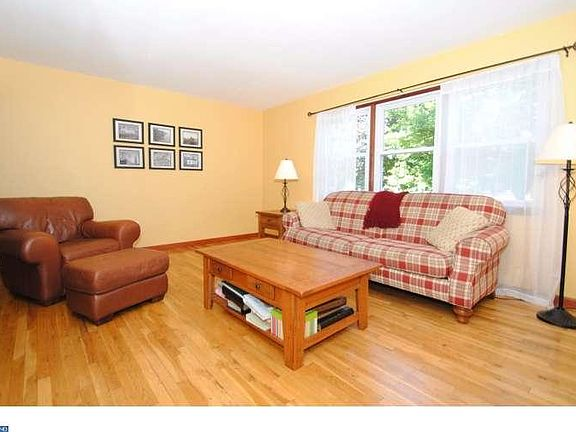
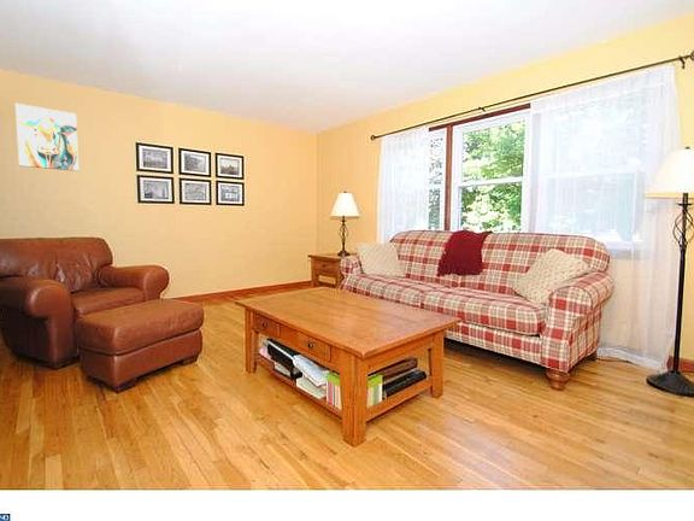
+ wall art (48, 139)
